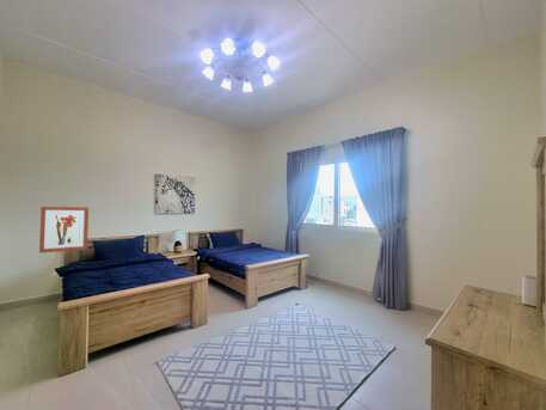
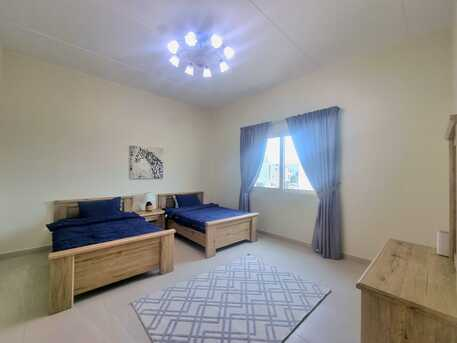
- wall art (65, 228)
